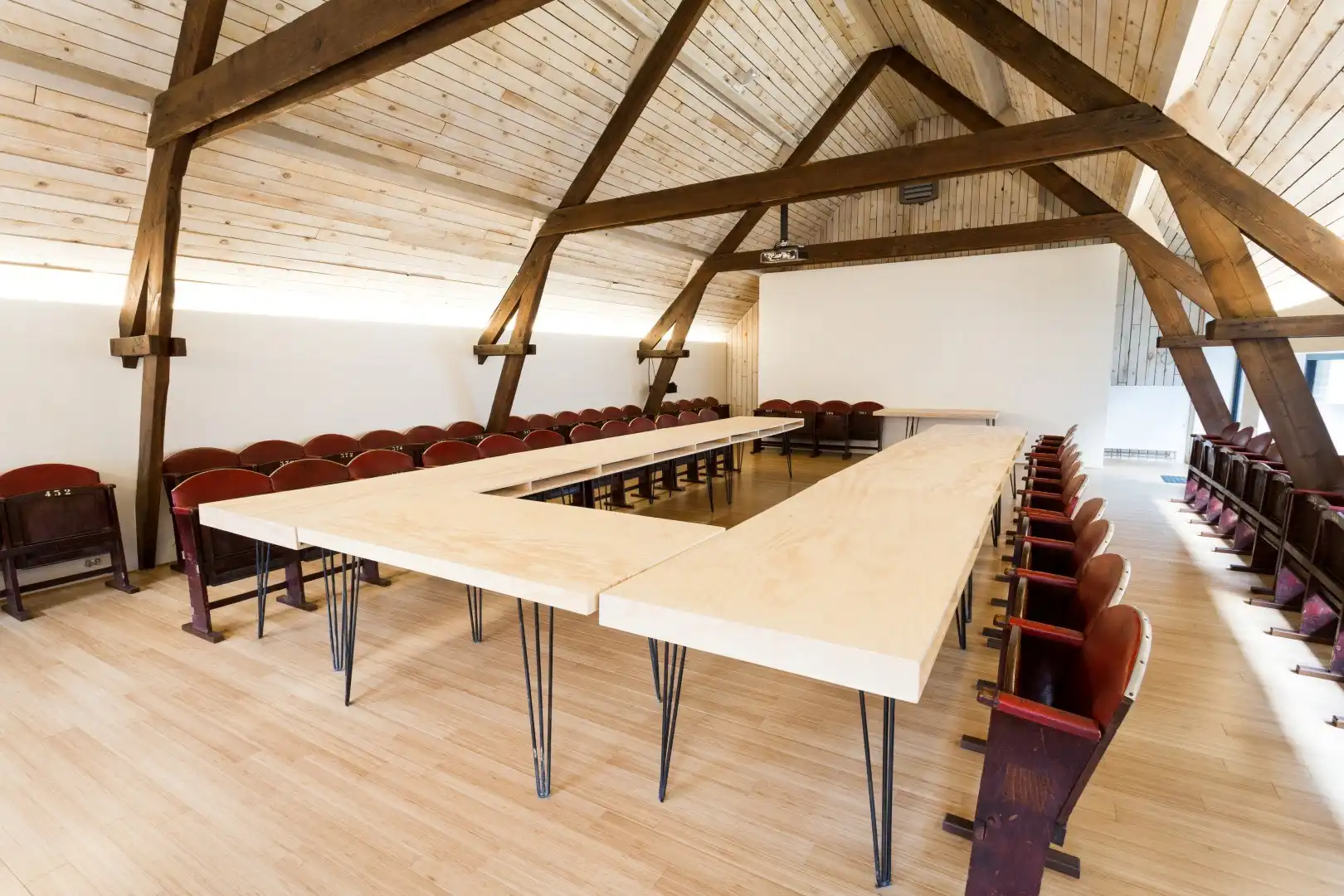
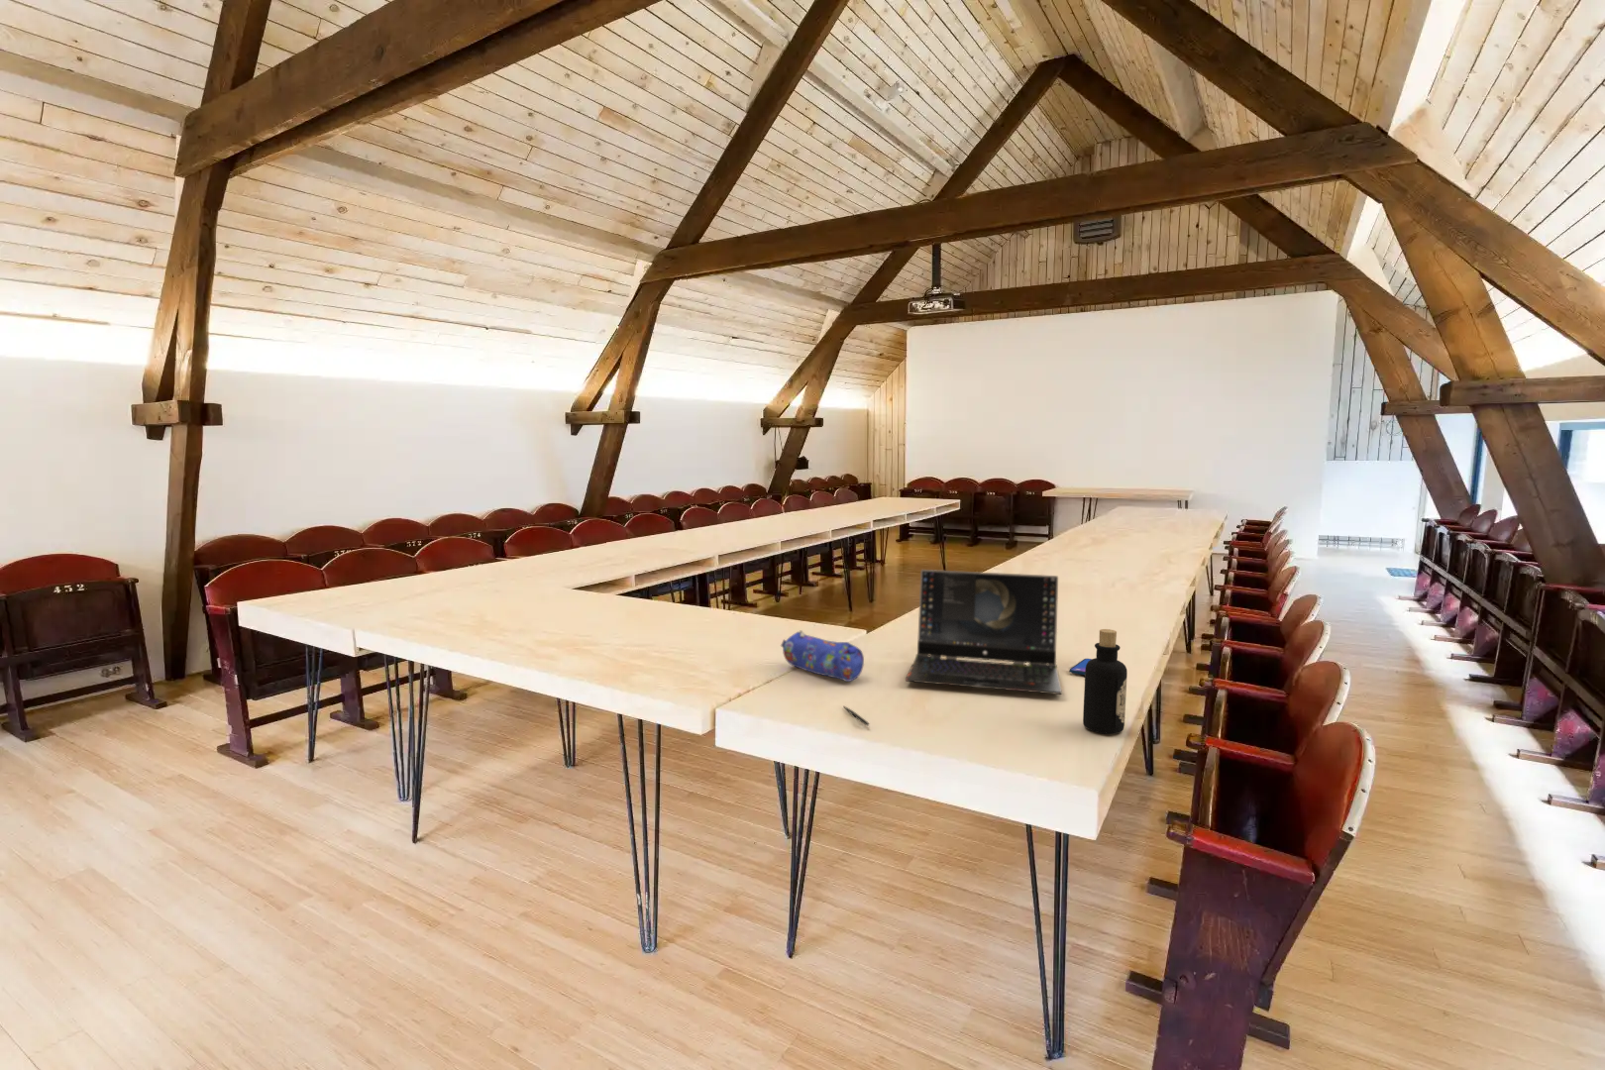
+ pen (855, 714)
+ laptop computer (985, 628)
+ pencil case (822, 654)
+ smartphone (1086, 664)
+ bottle (1105, 679)
